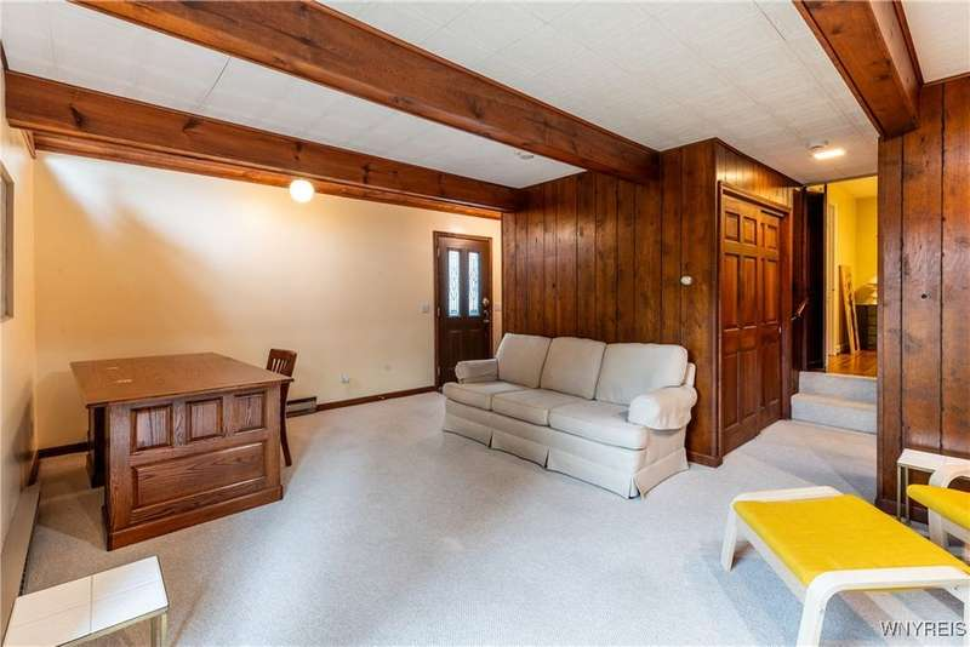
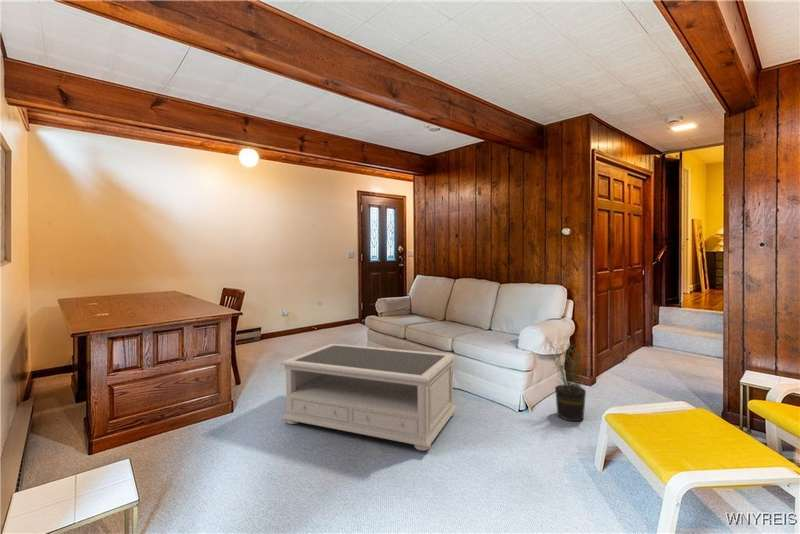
+ coffee table (371, 388)
+ potted plant (567, 375)
